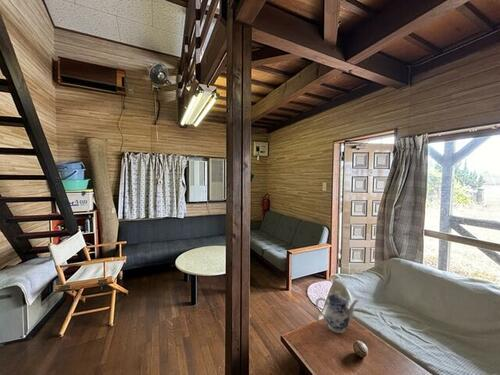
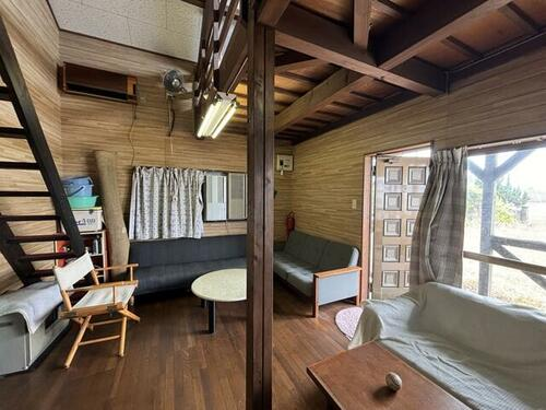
- teapot (336, 309)
